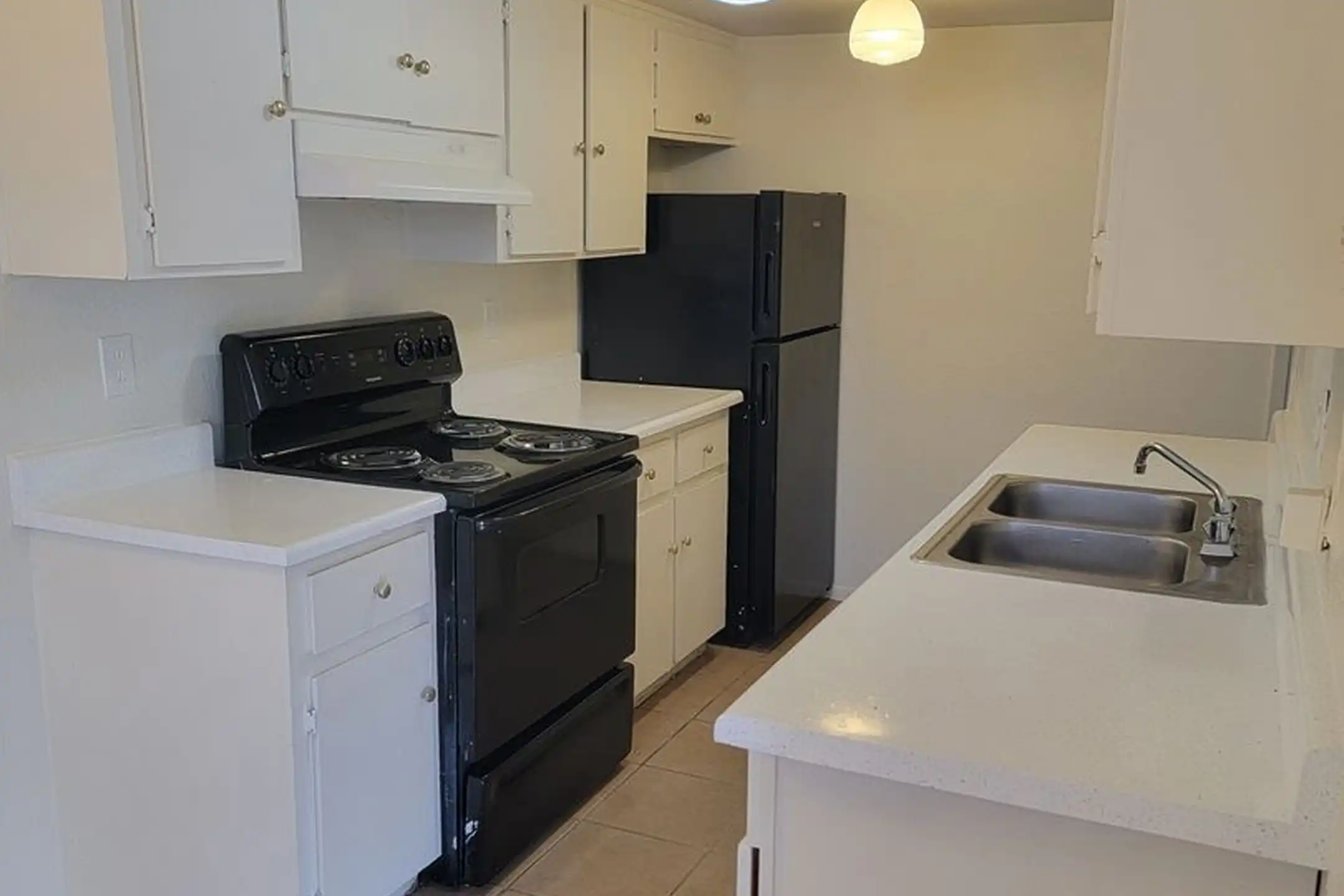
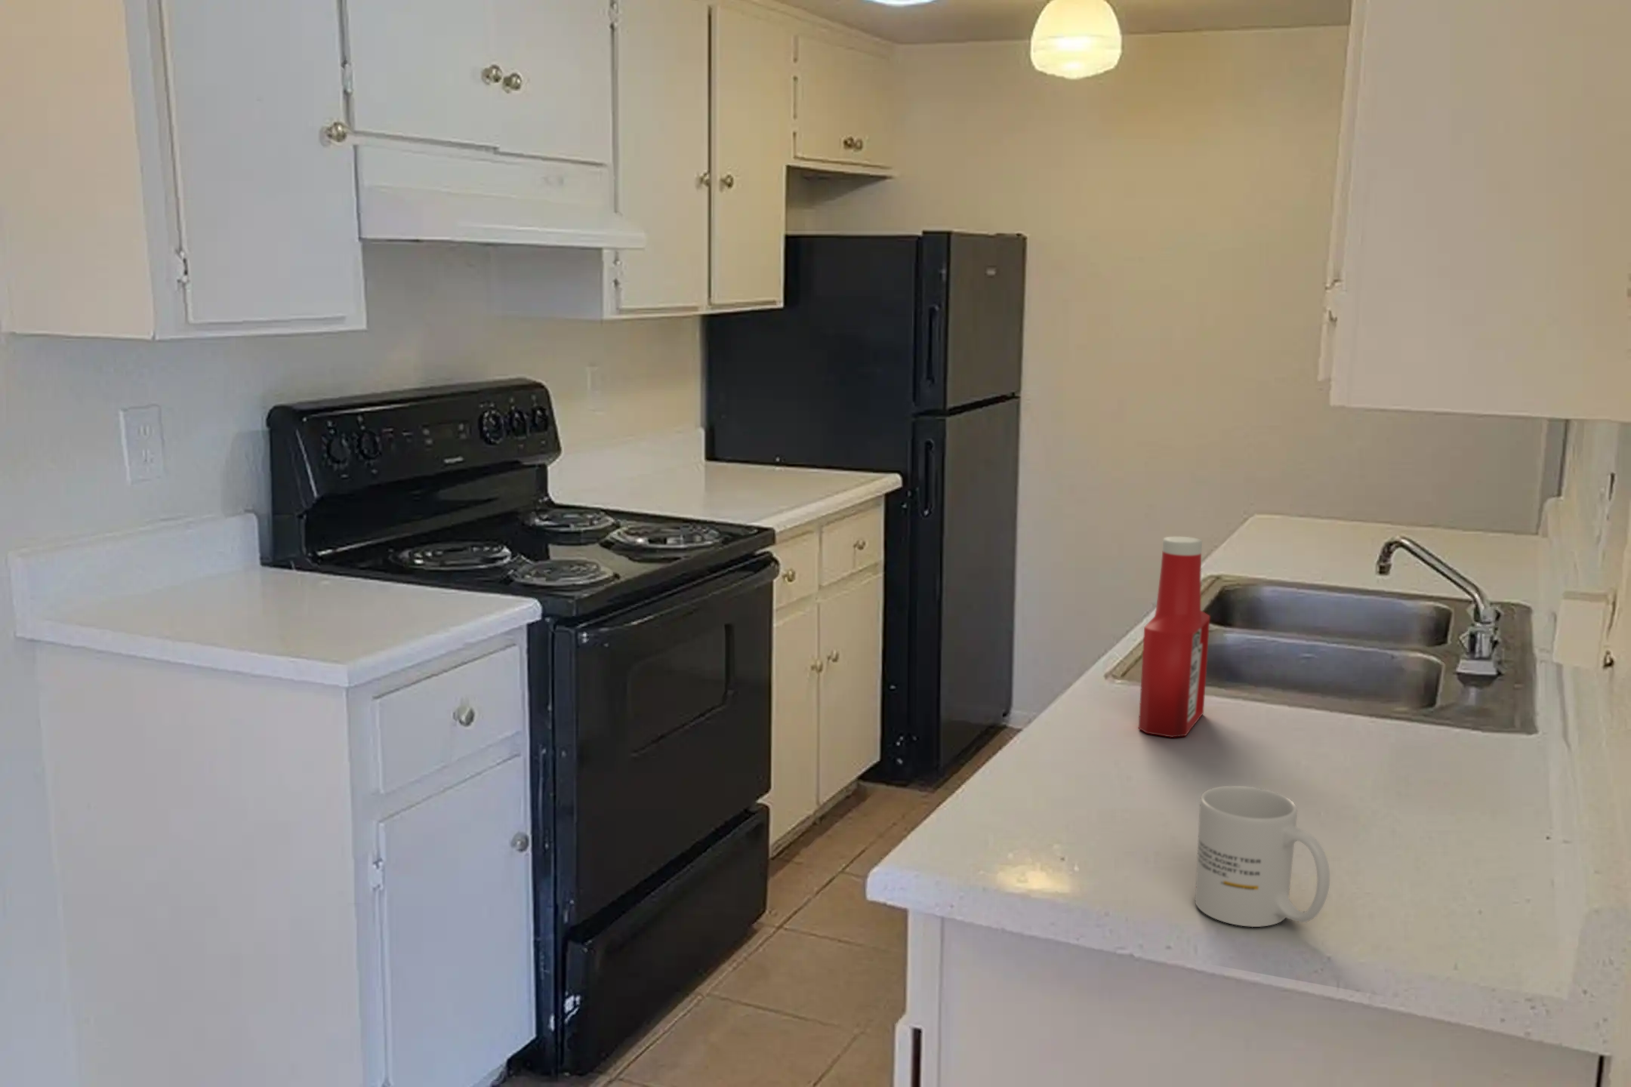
+ mug (1262, 858)
+ soap bottle (1176, 631)
